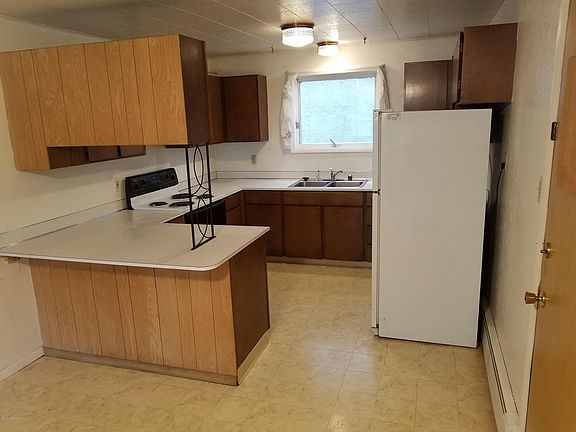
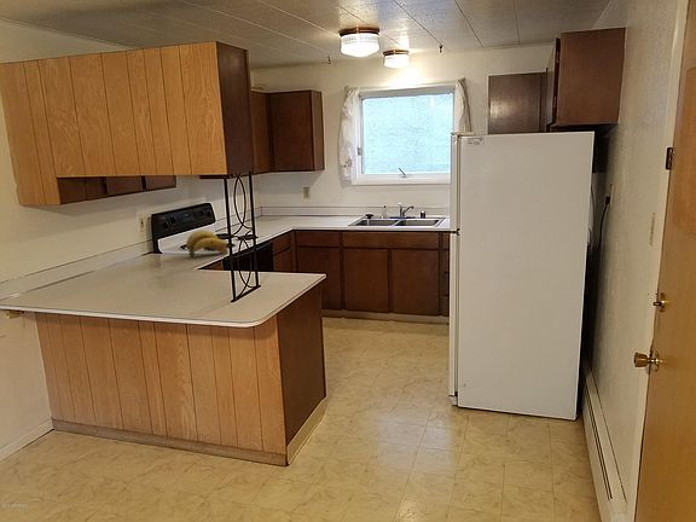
+ banana bunch (207, 242)
